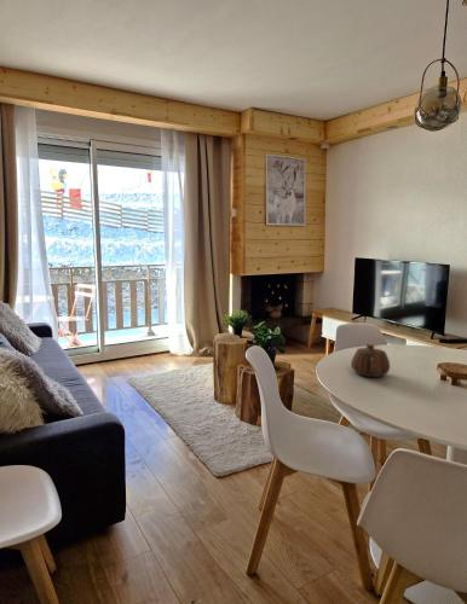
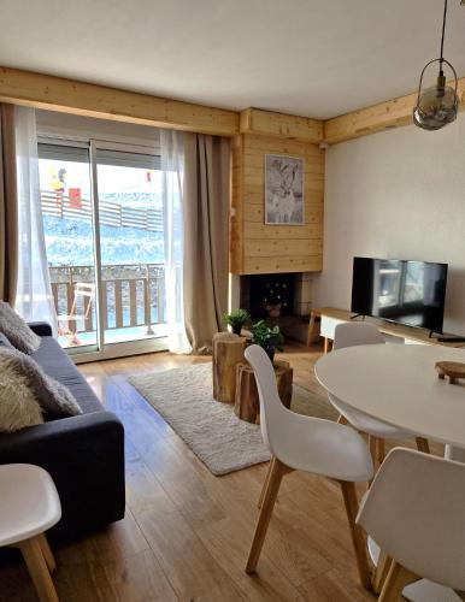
- teapot (370, 359)
